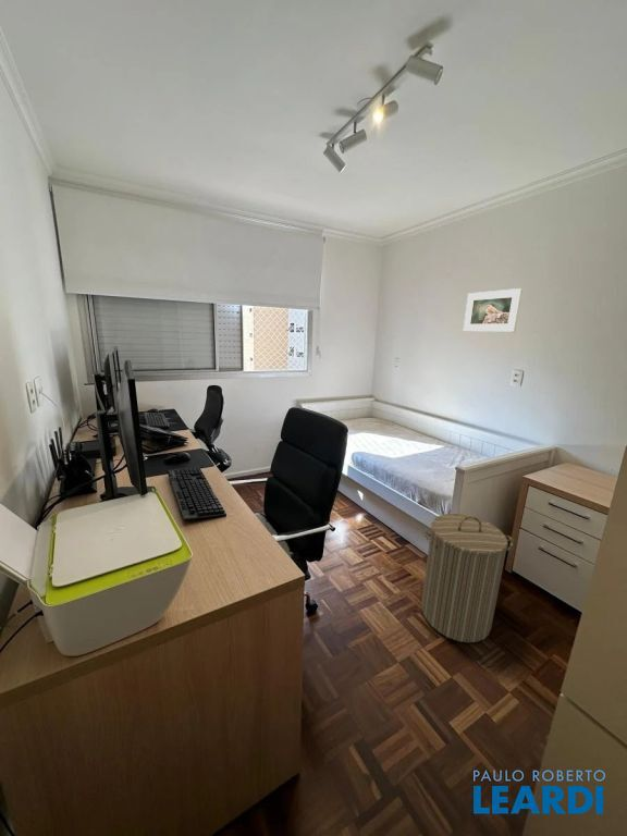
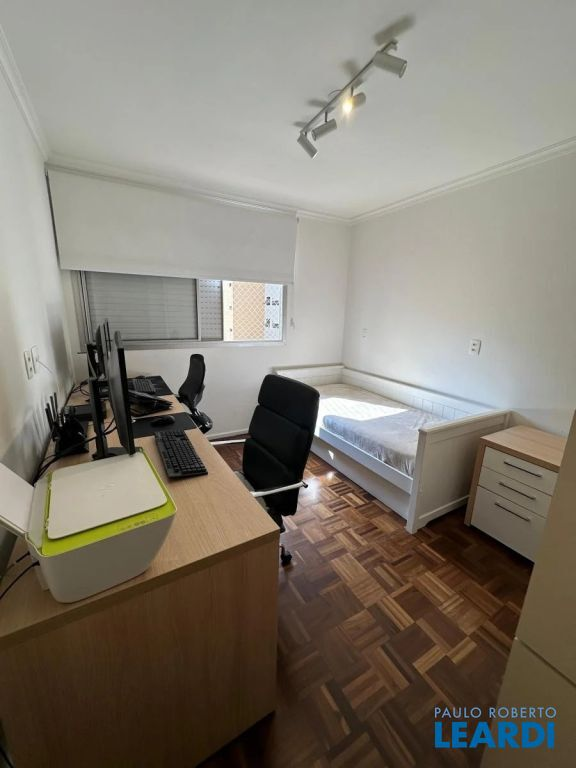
- laundry hamper (462, 567)
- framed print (490, 311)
